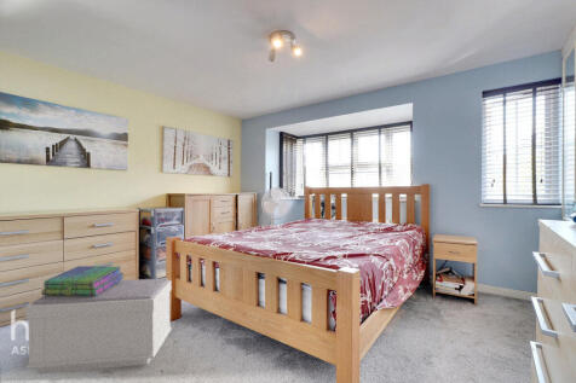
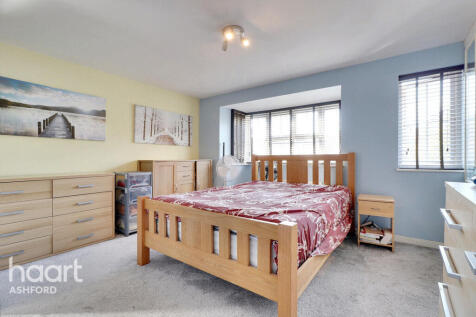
- stack of books (86, 280)
- bench (108, 320)
